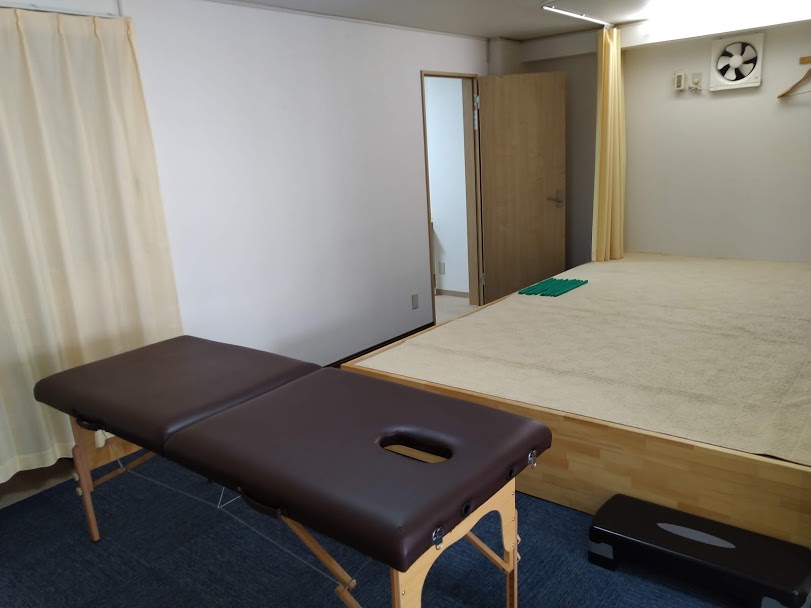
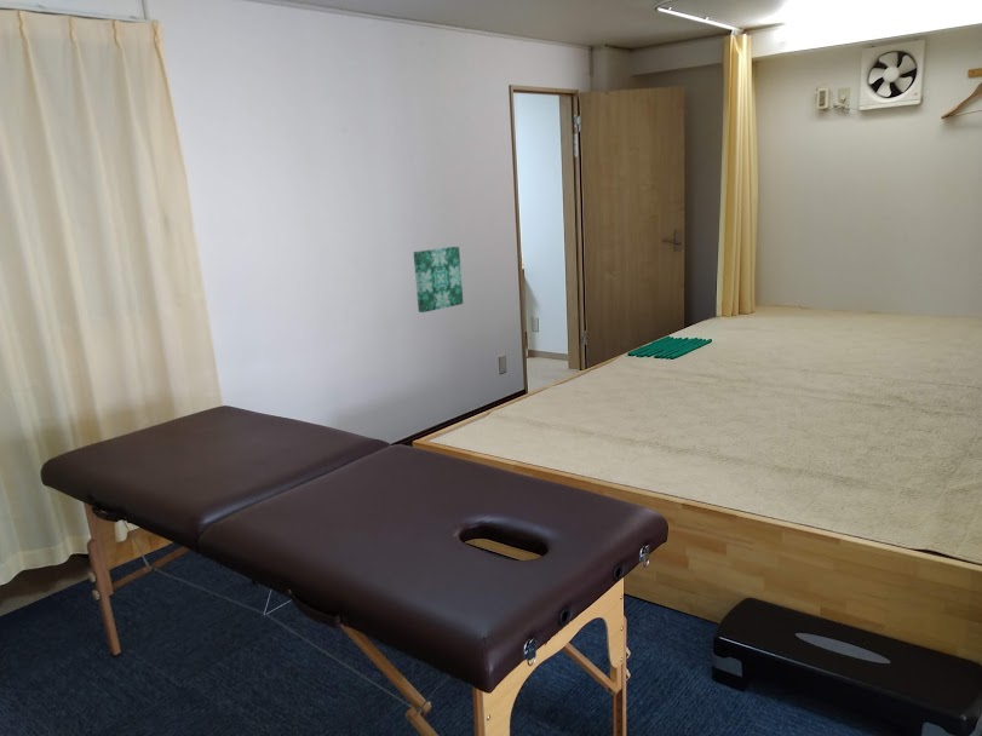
+ wall art (438, 278)
